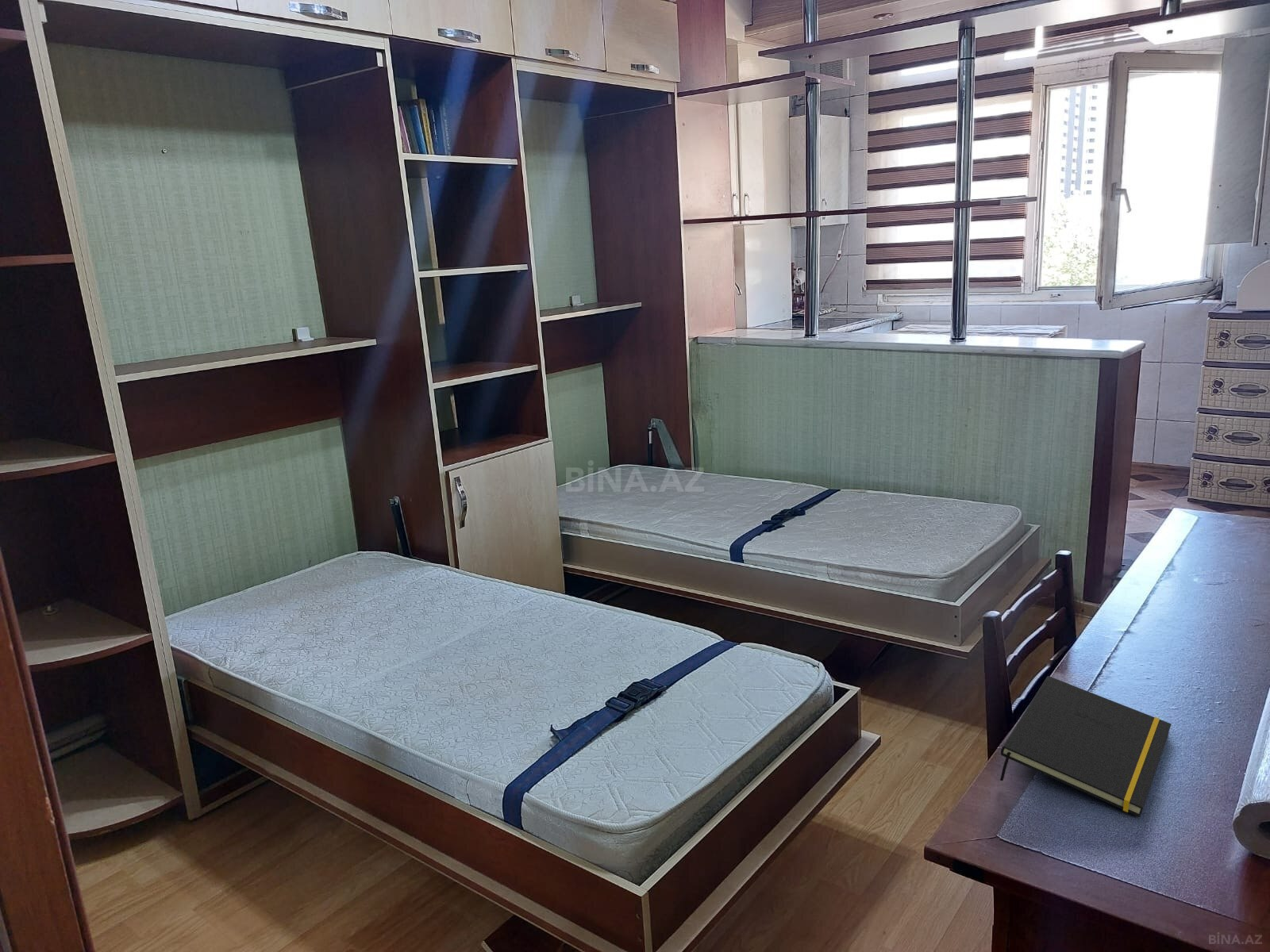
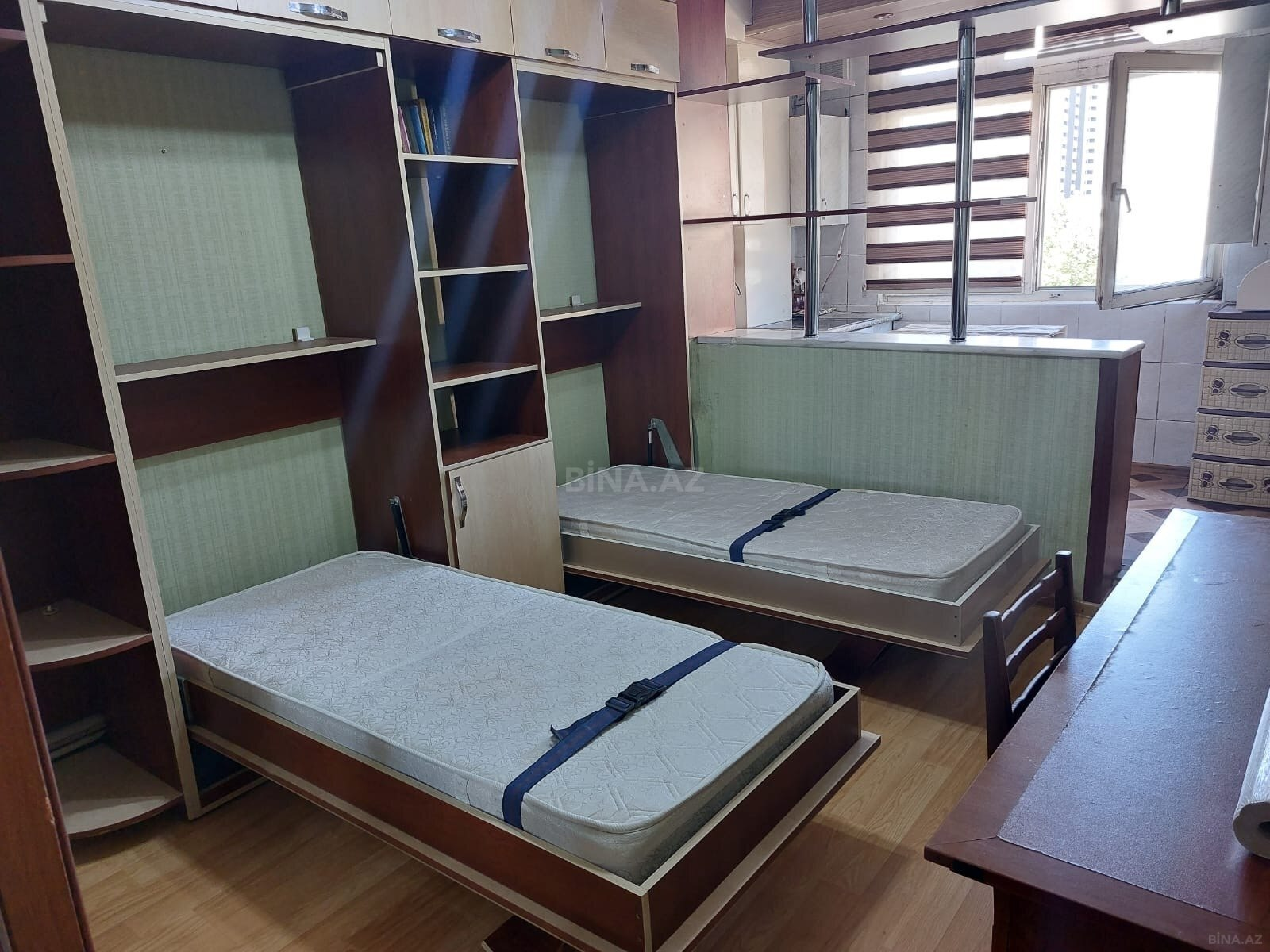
- notepad (1088, 739)
